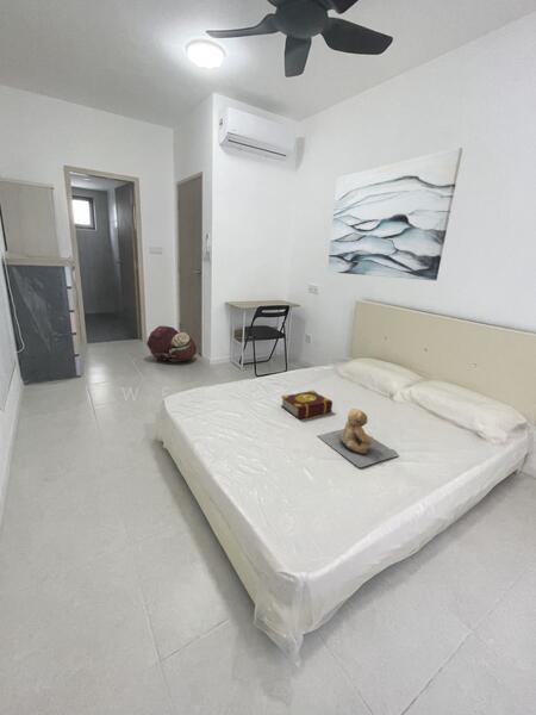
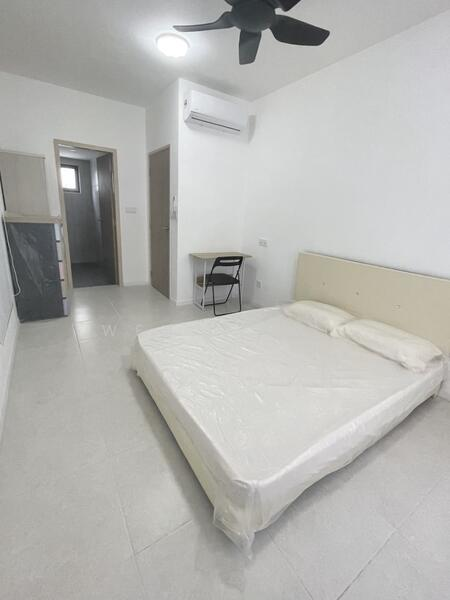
- teddy bear (359, 428)
- book (306, 403)
- wall art (380, 223)
- backpack (173, 343)
